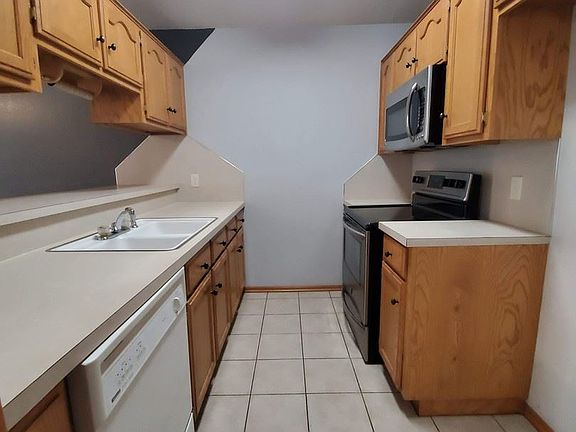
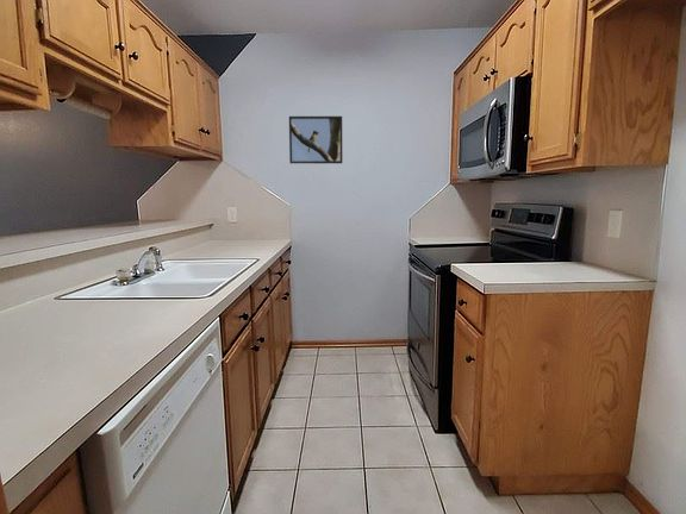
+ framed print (316, 139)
